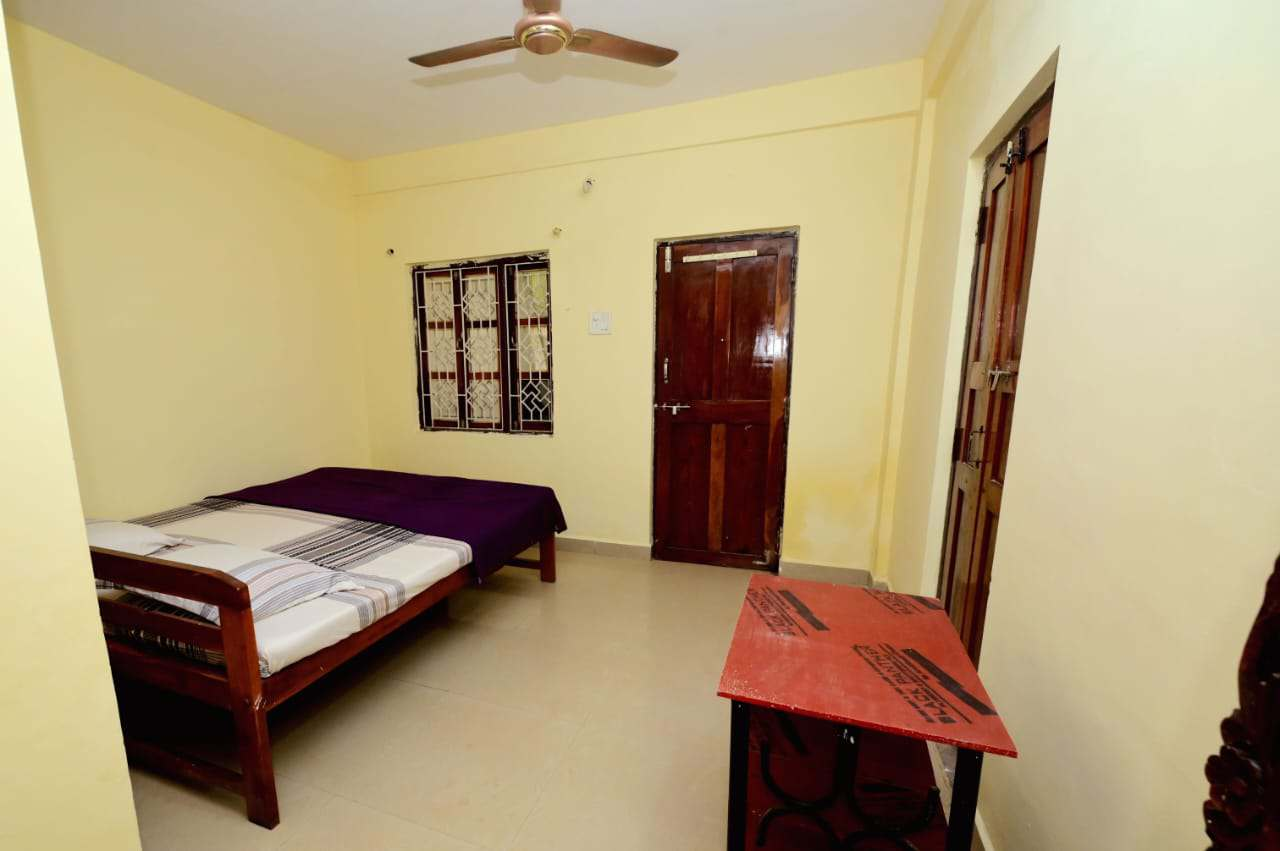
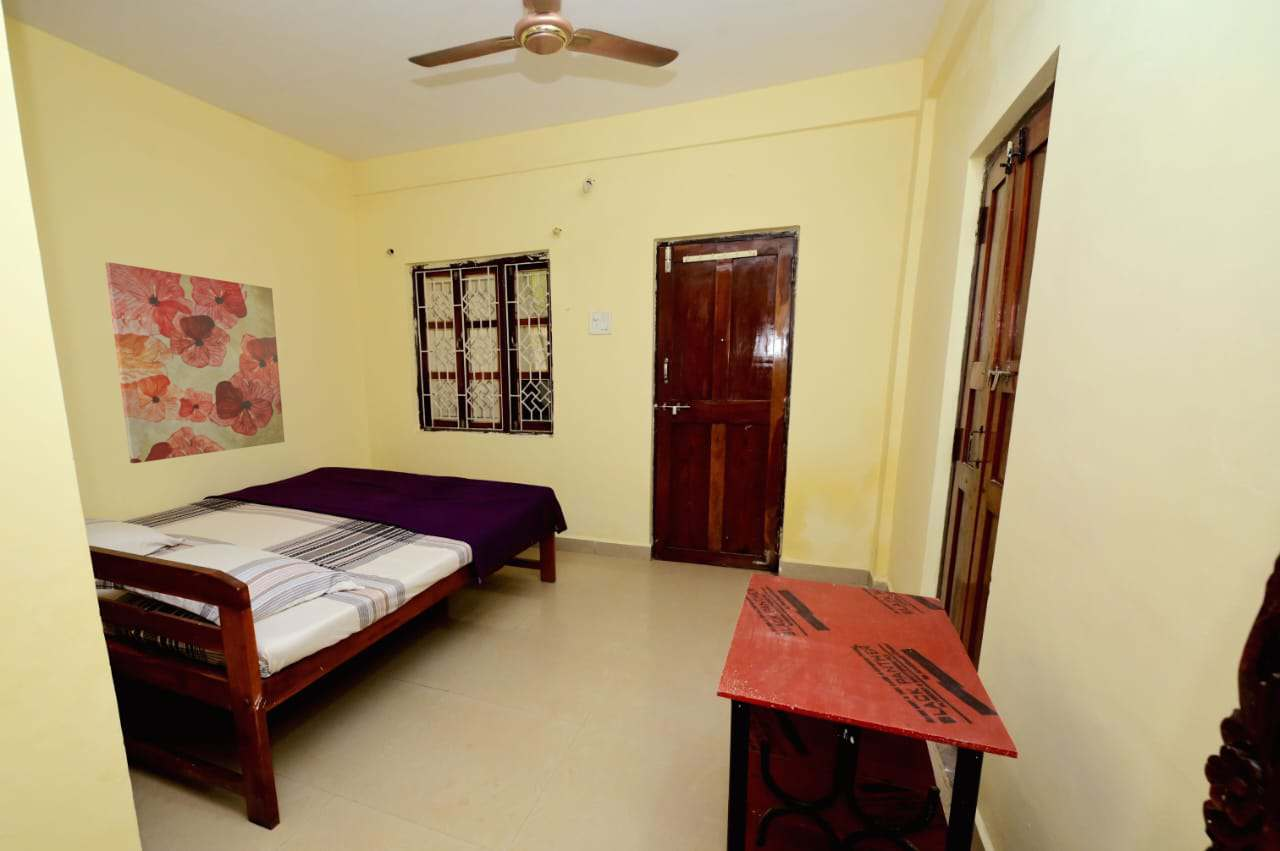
+ wall art (208, 366)
